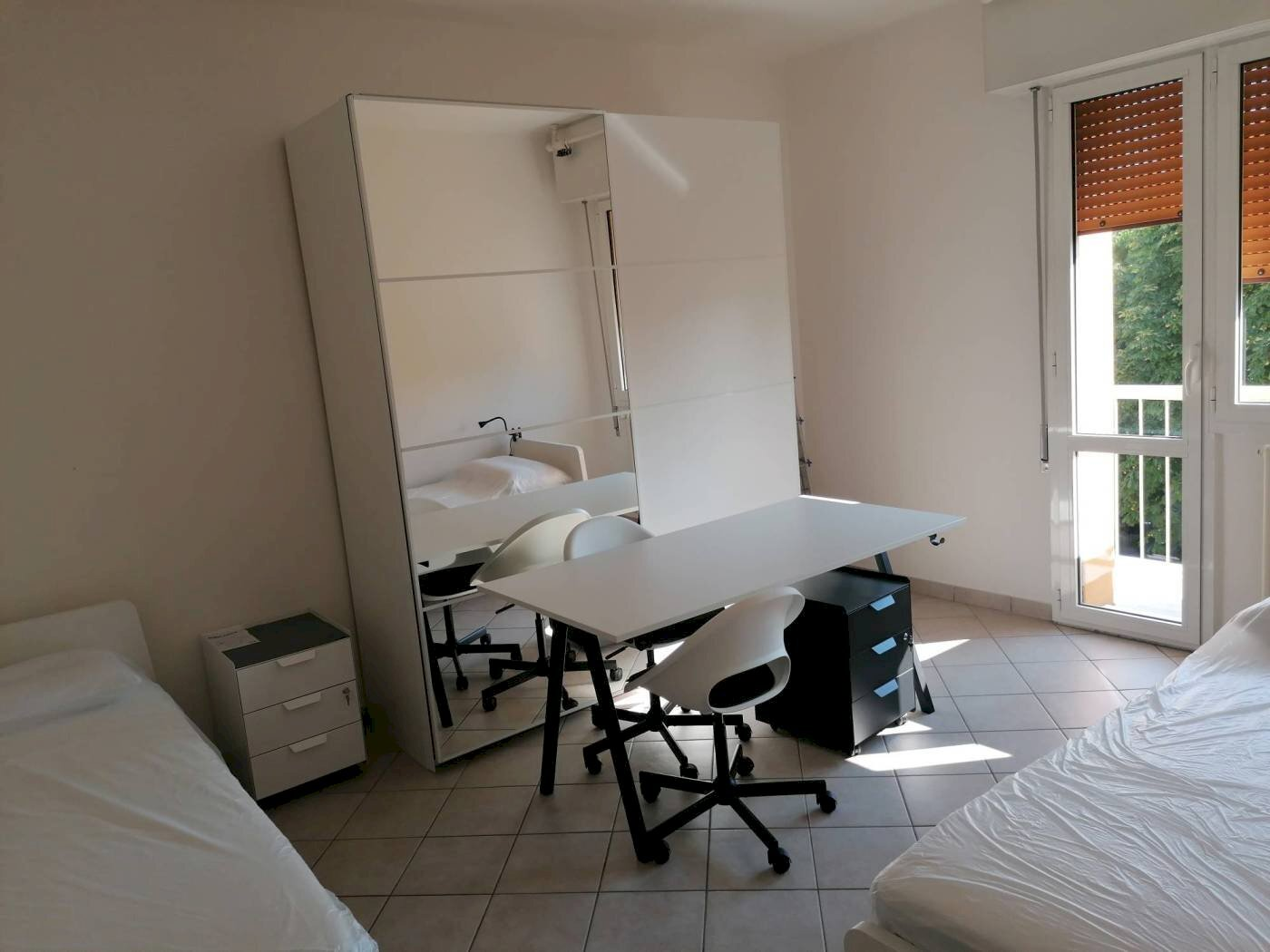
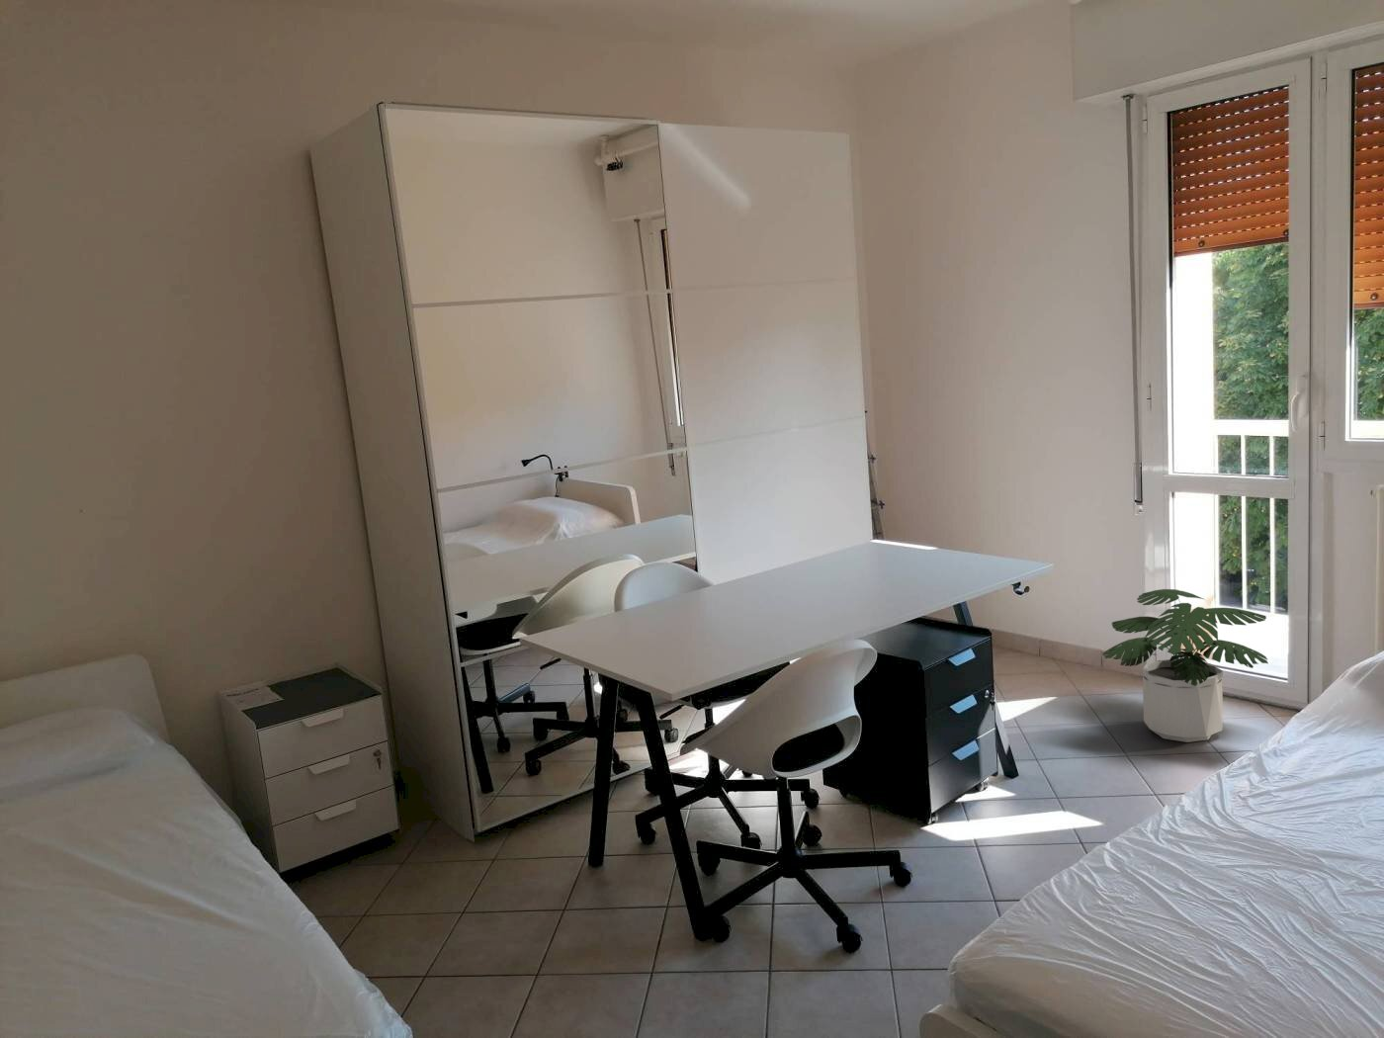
+ potted plant (1183, 667)
